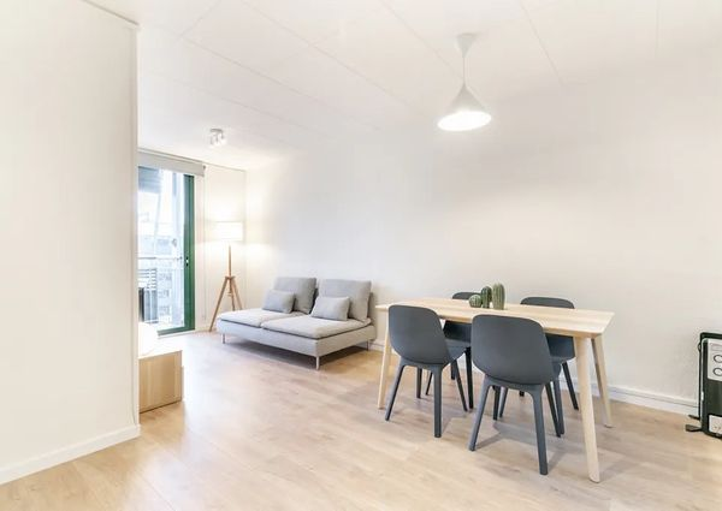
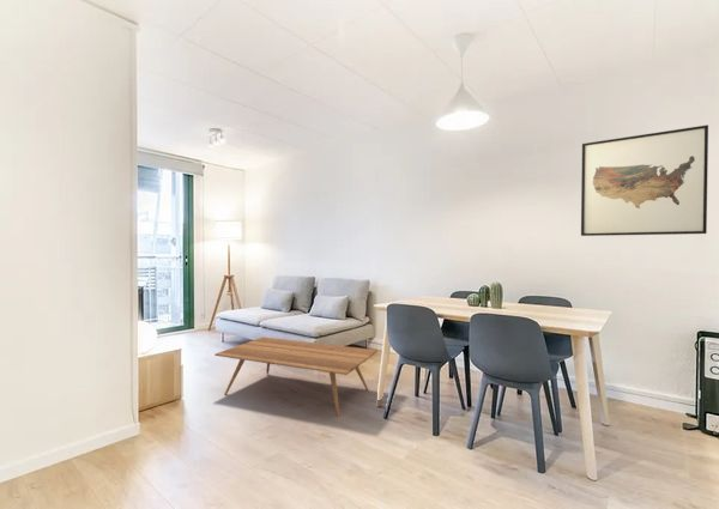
+ wall art (639, 184)
+ coffee table (297, 366)
